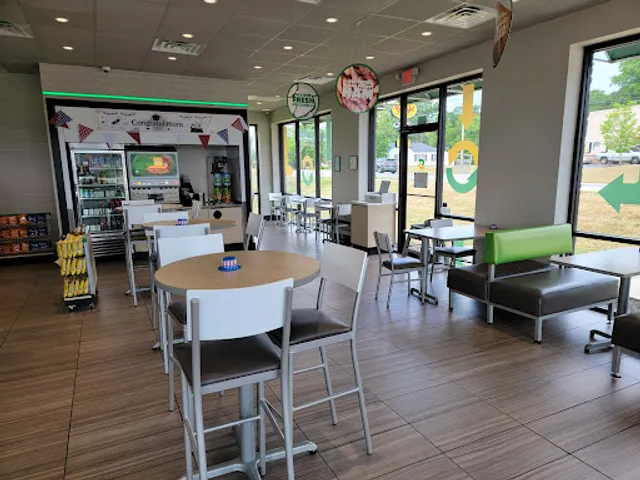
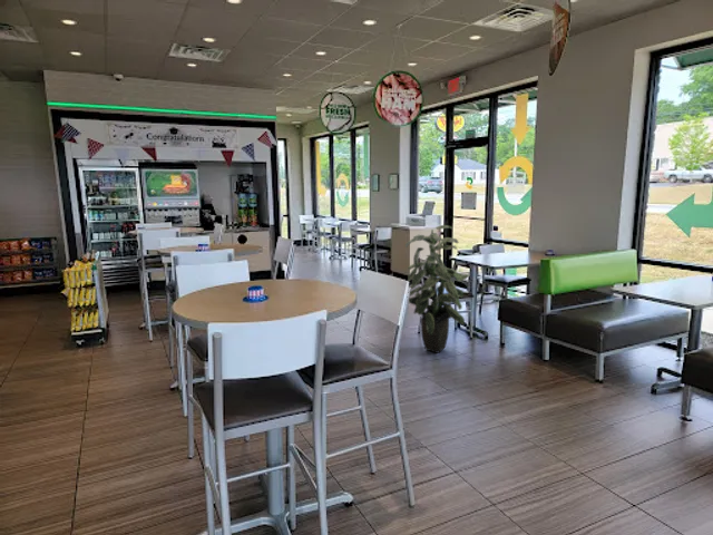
+ indoor plant (437, 290)
